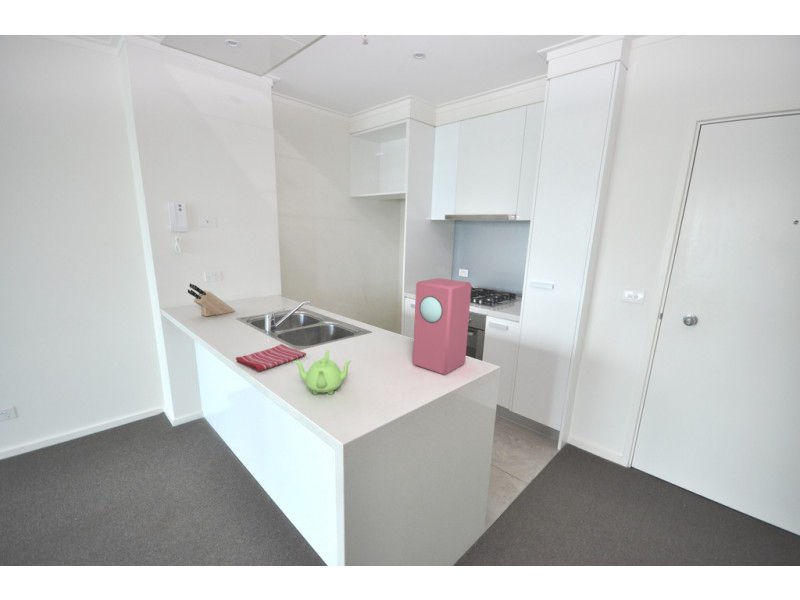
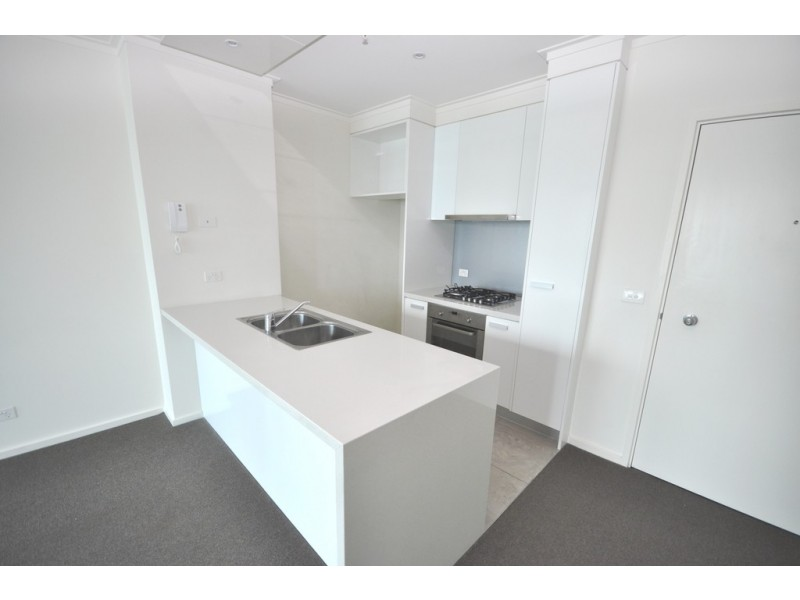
- teapot (323, 374)
- dish towel (271, 356)
- speaker (439, 324)
- knife block (211, 298)
